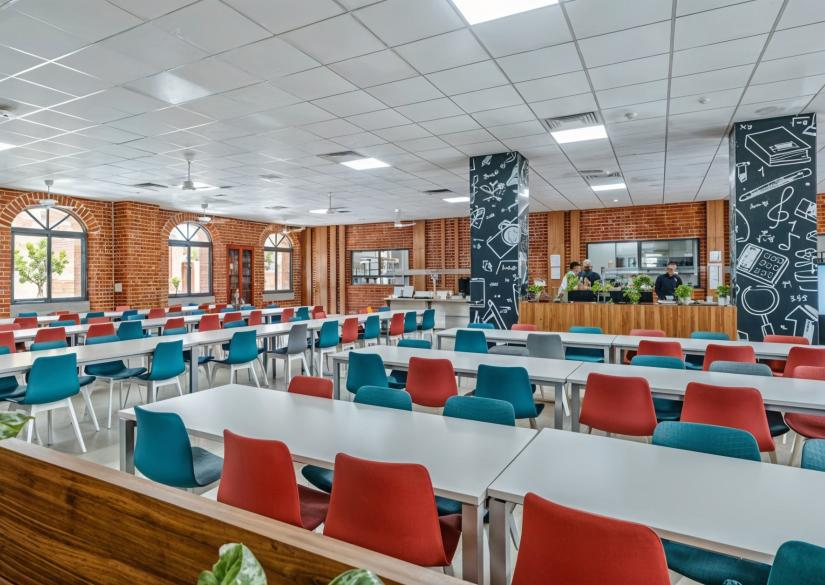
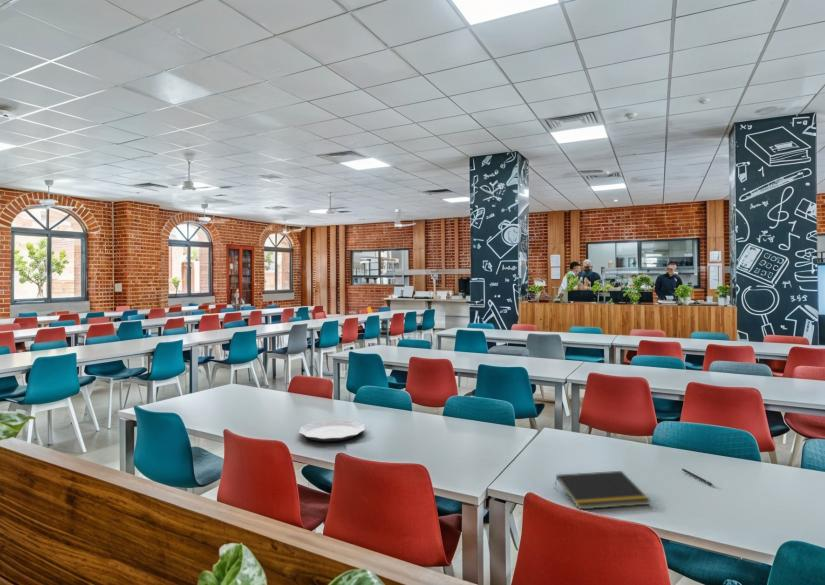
+ notepad (601, 489)
+ plate (332, 430)
+ pen (697, 477)
